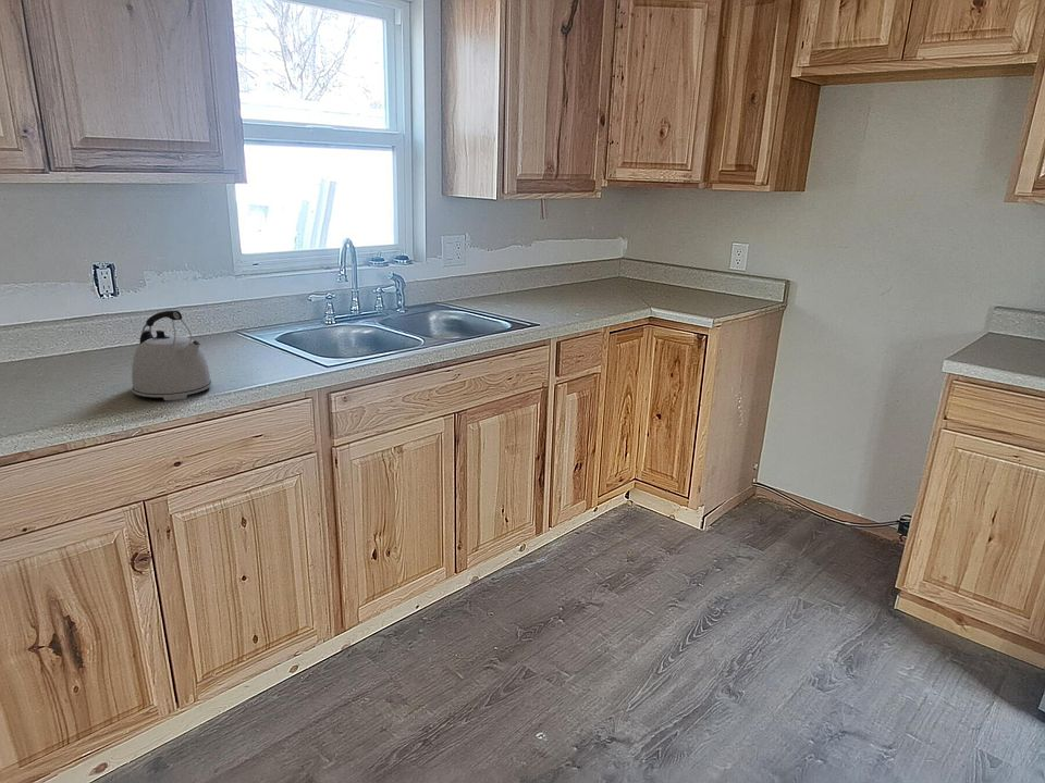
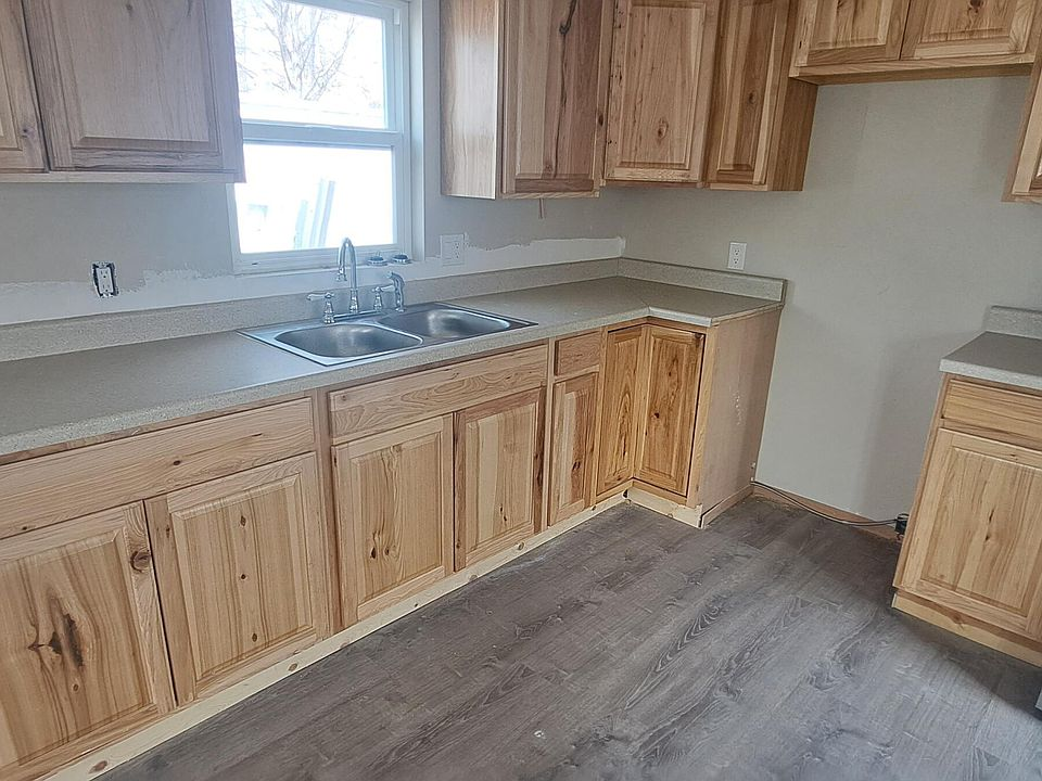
- kettle (170, 350)
